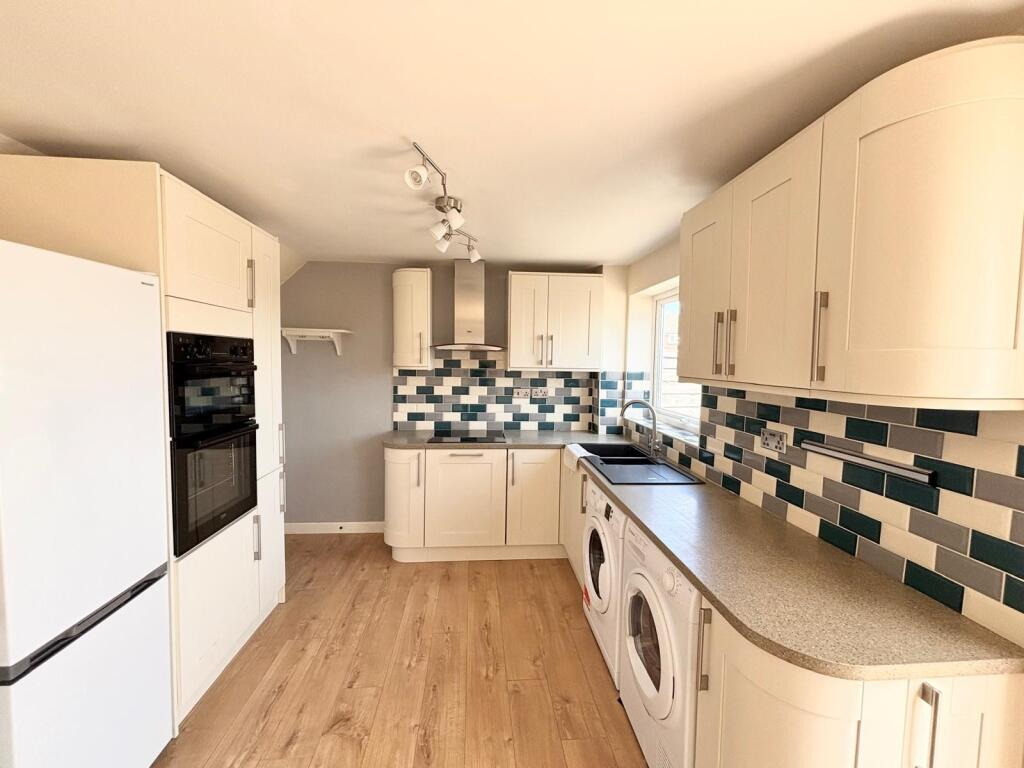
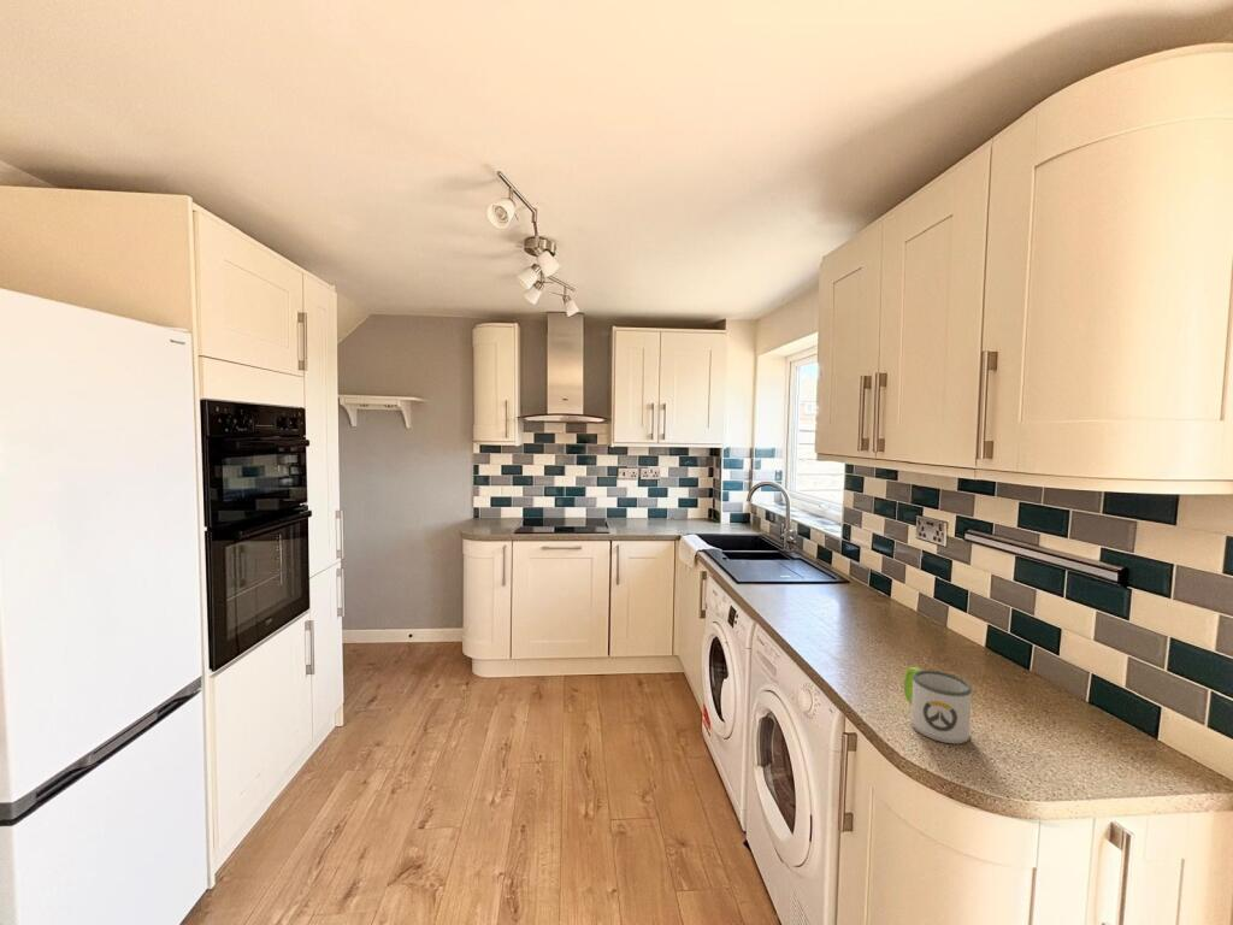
+ mug (932, 700)
